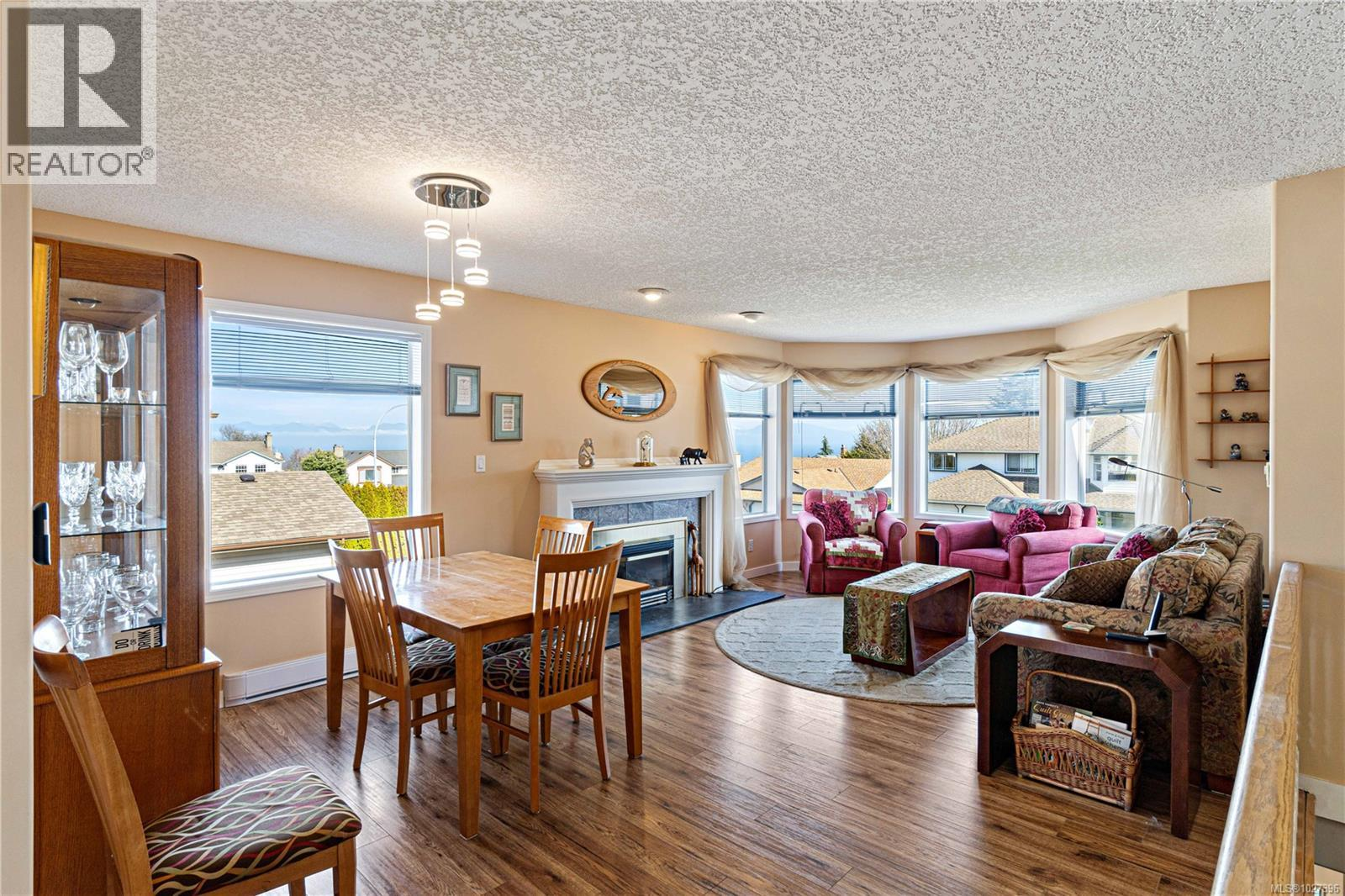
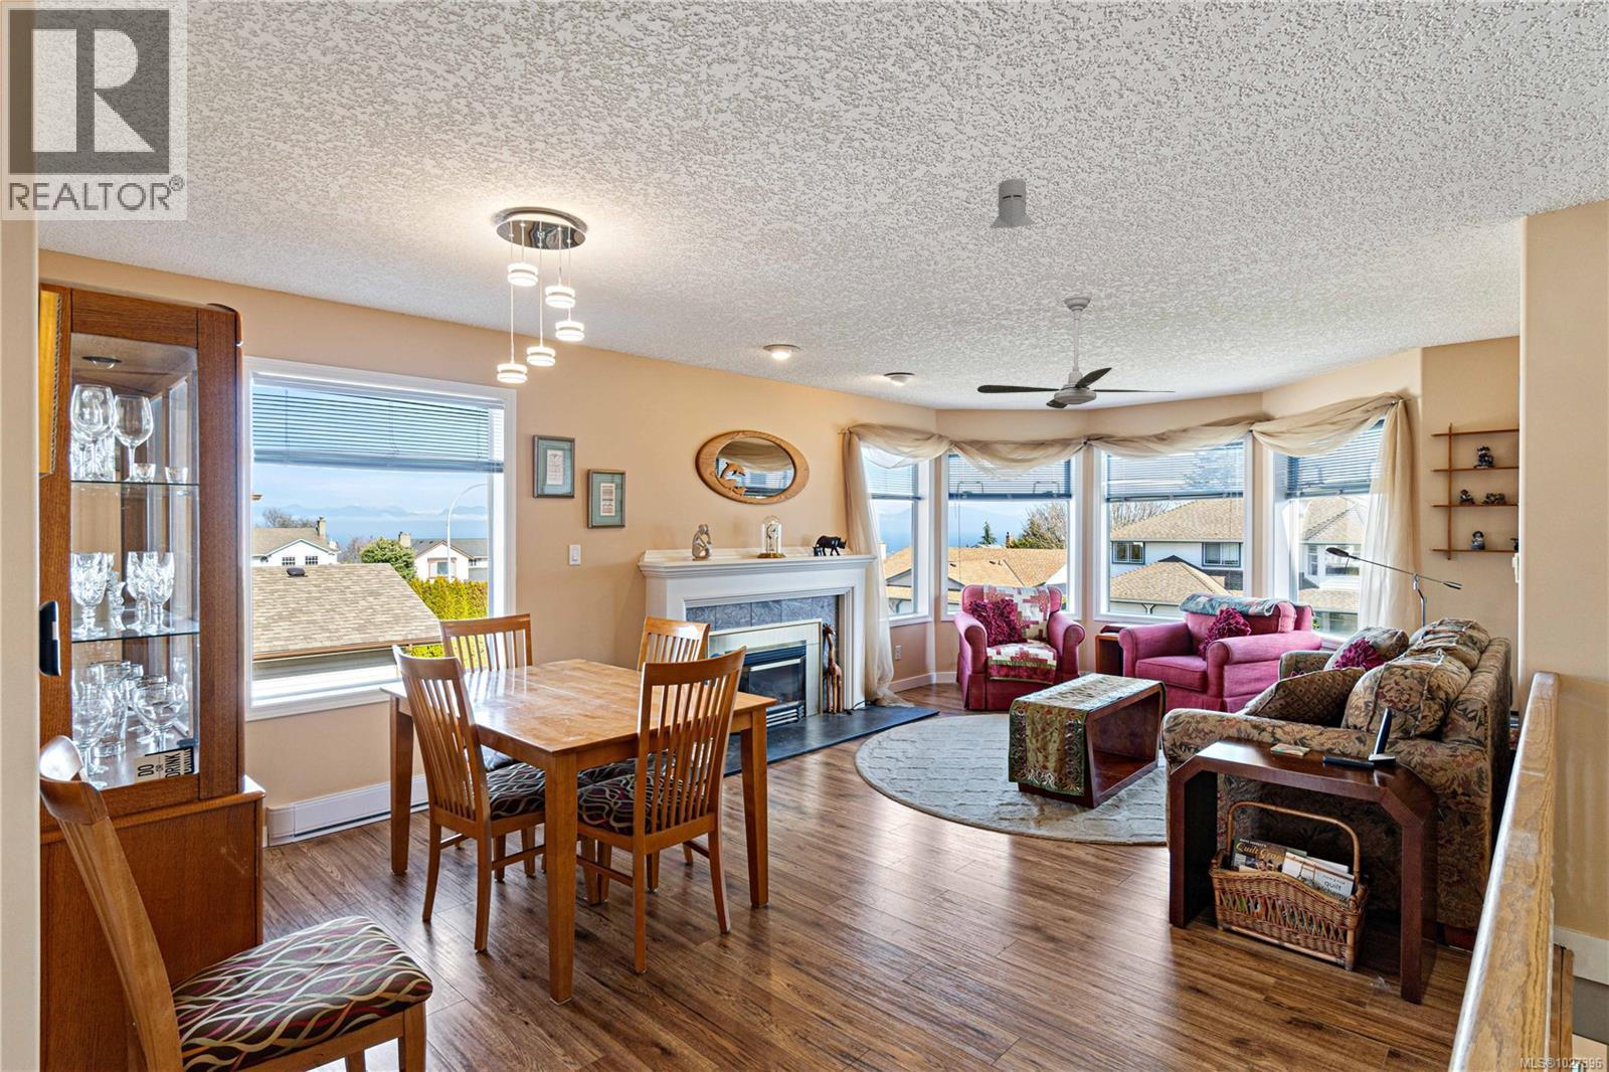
+ knight helmet (1012, 208)
+ ceiling fan (1075, 349)
